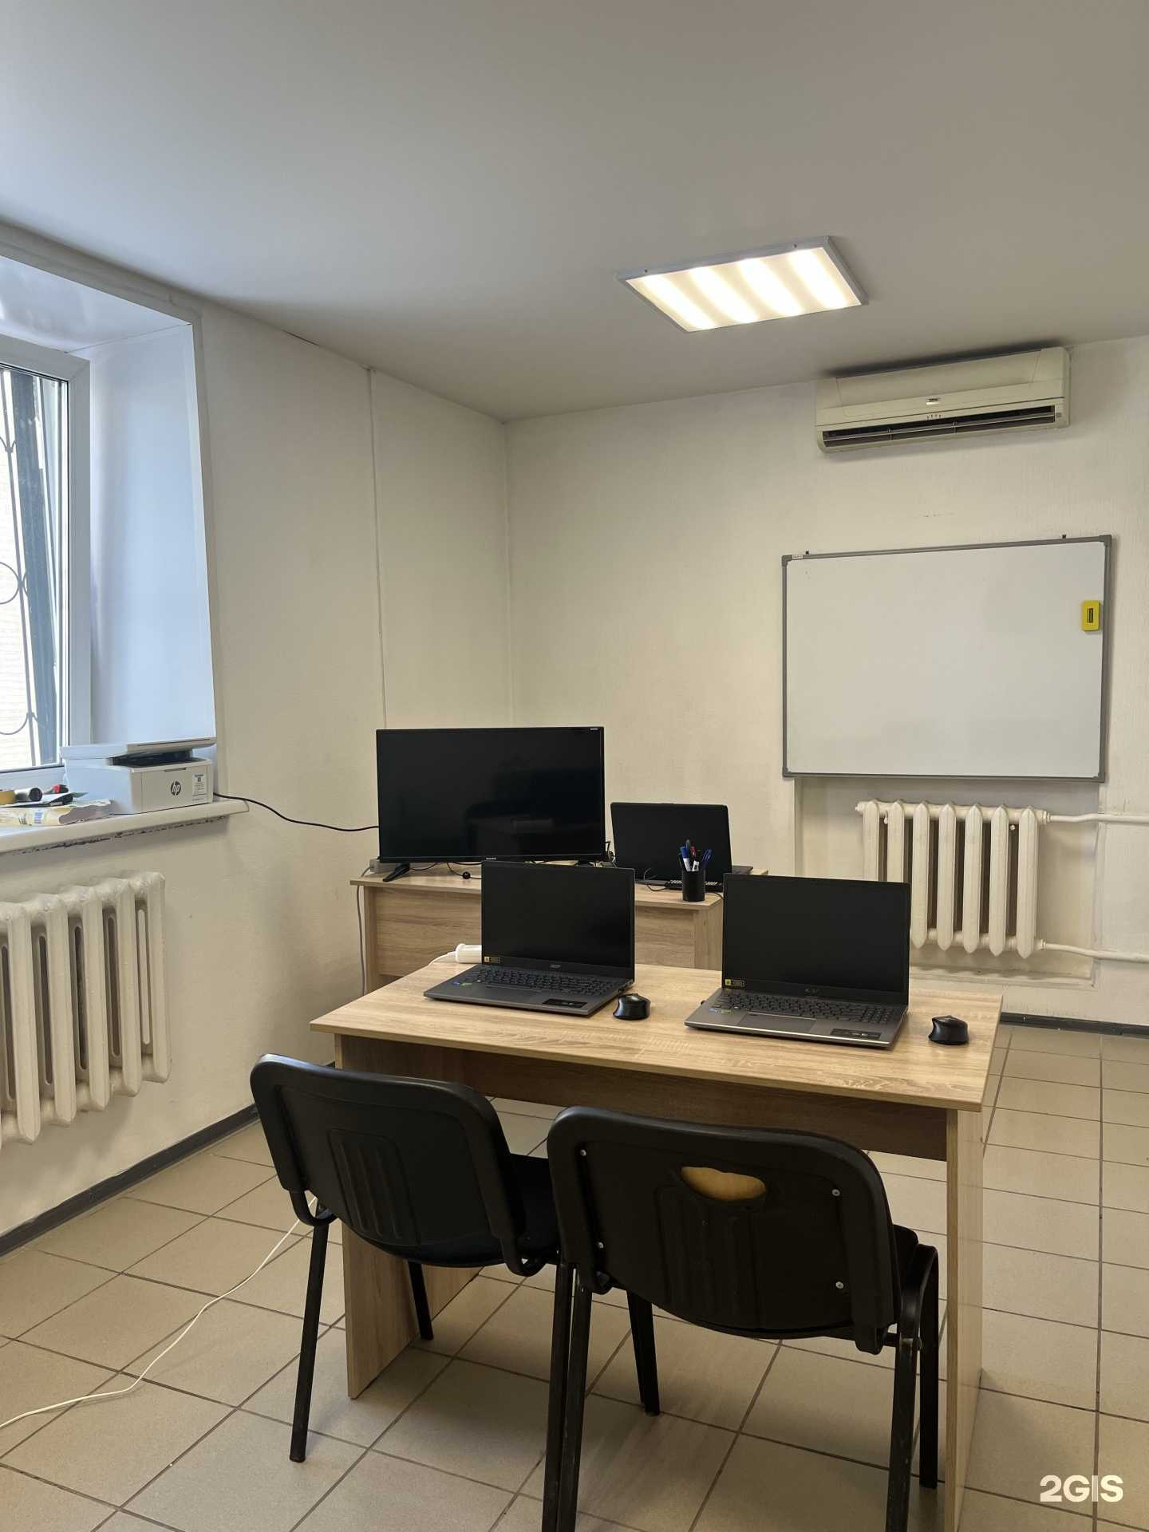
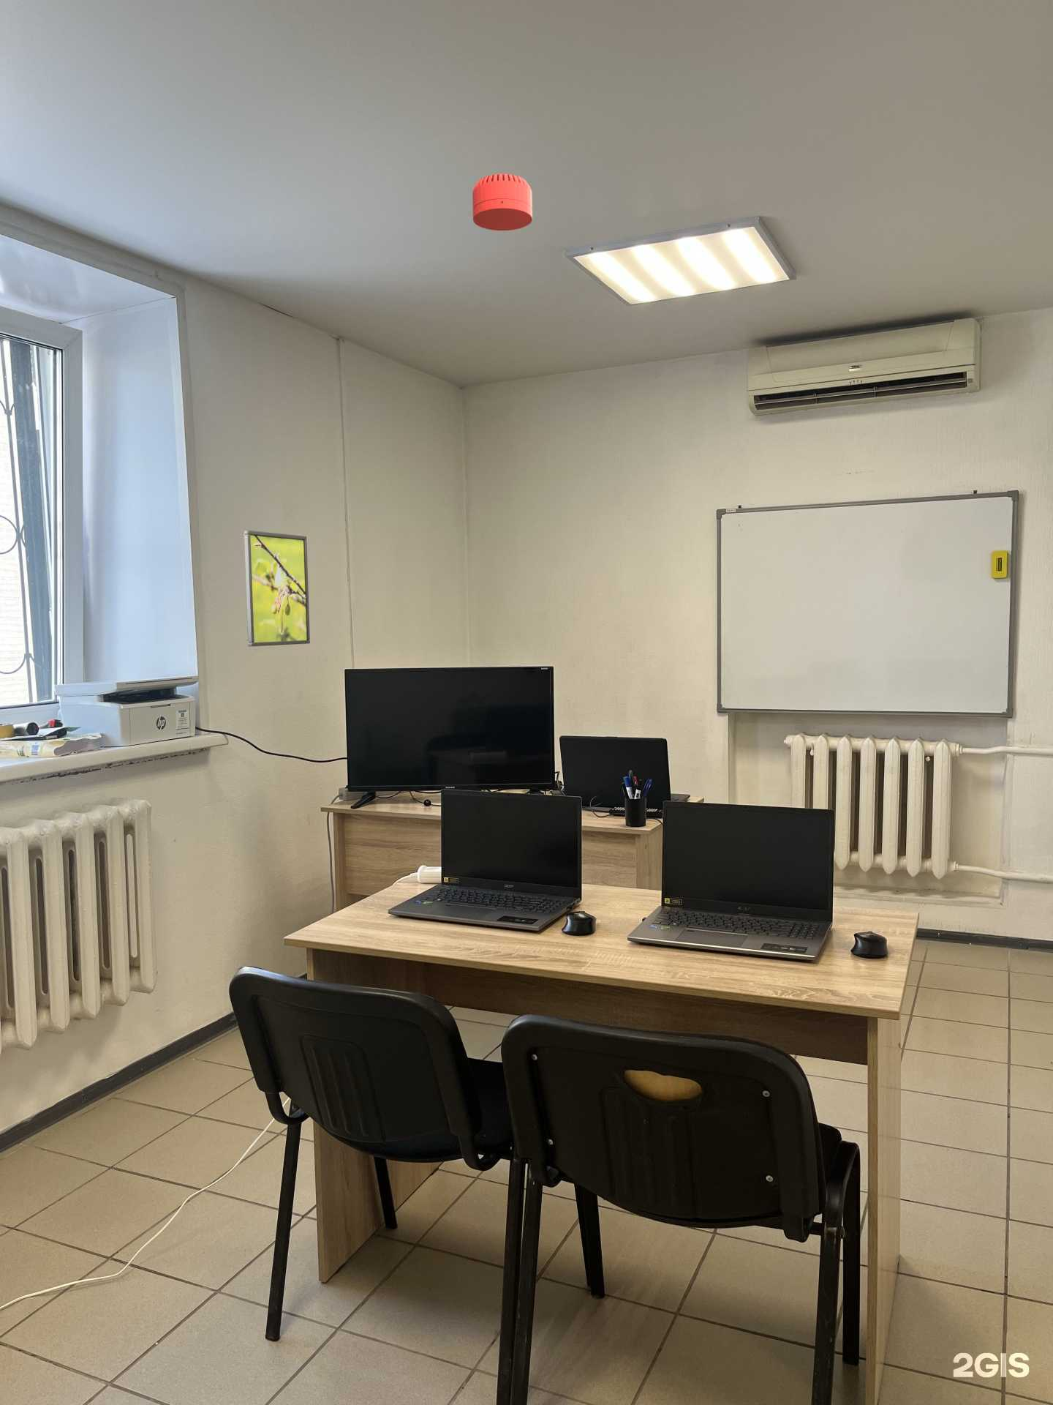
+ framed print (278, 589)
+ smoke detector (502, 201)
